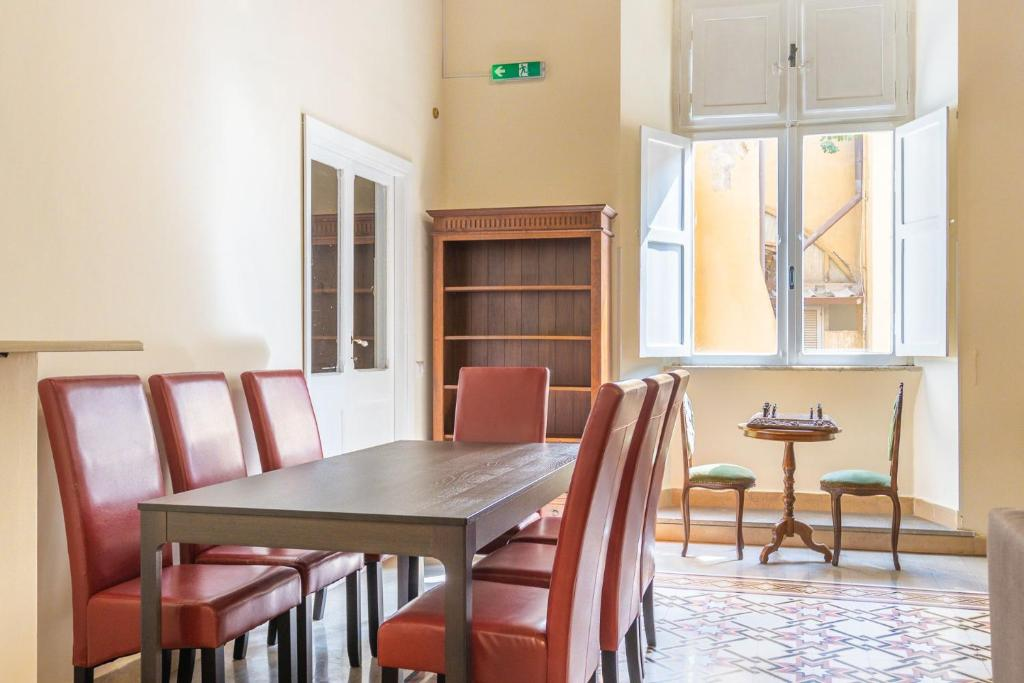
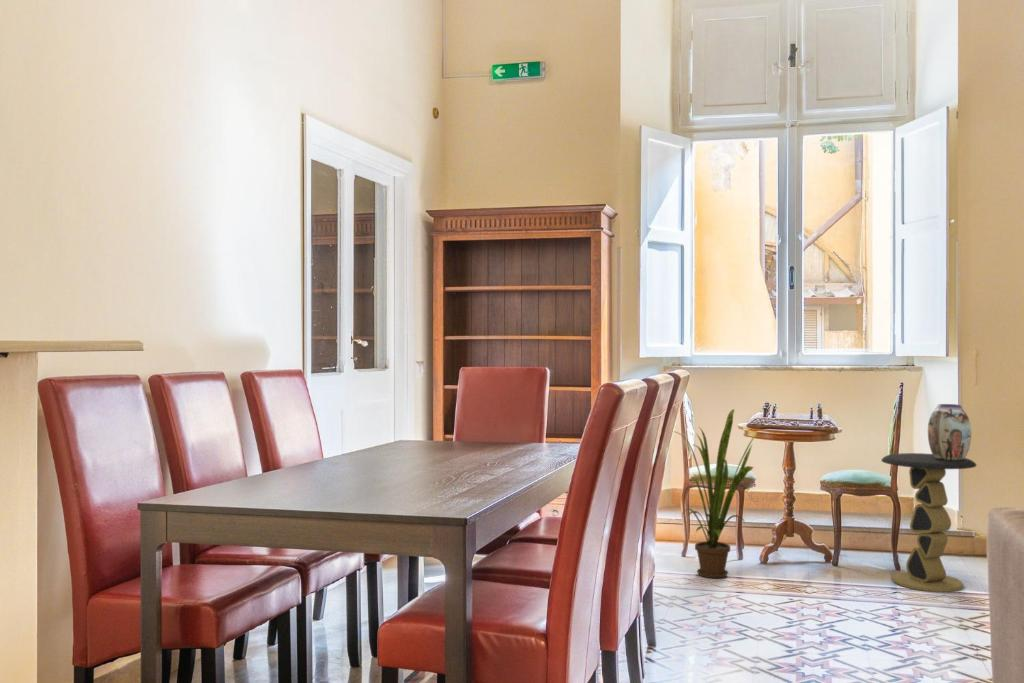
+ vase (949, 431)
+ side table (927, 520)
+ house plant (712, 492)
